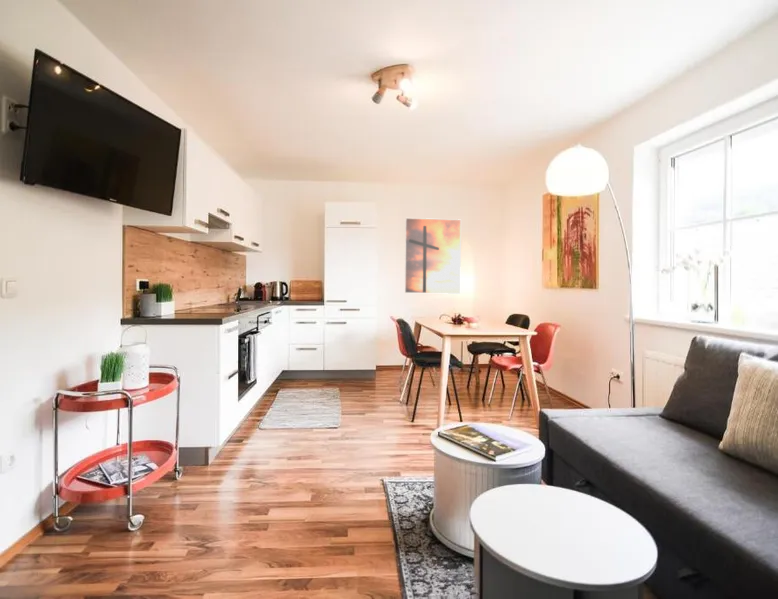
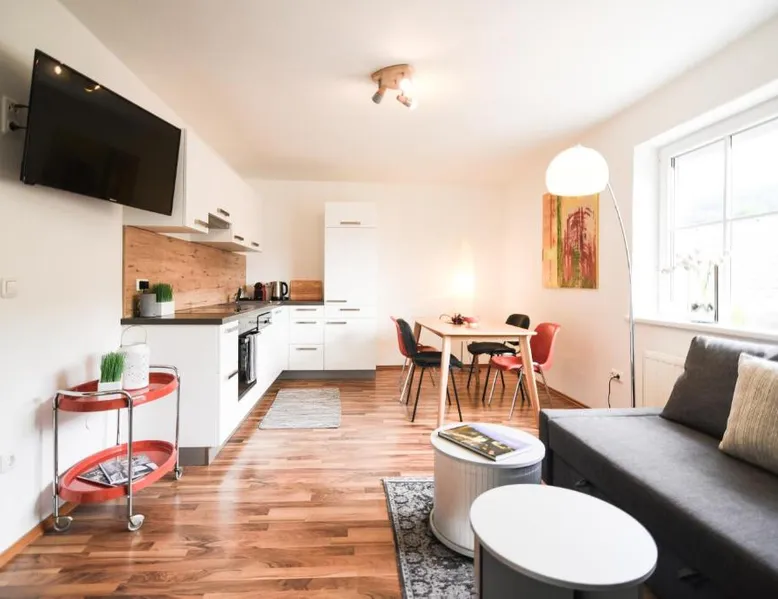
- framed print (432, 256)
